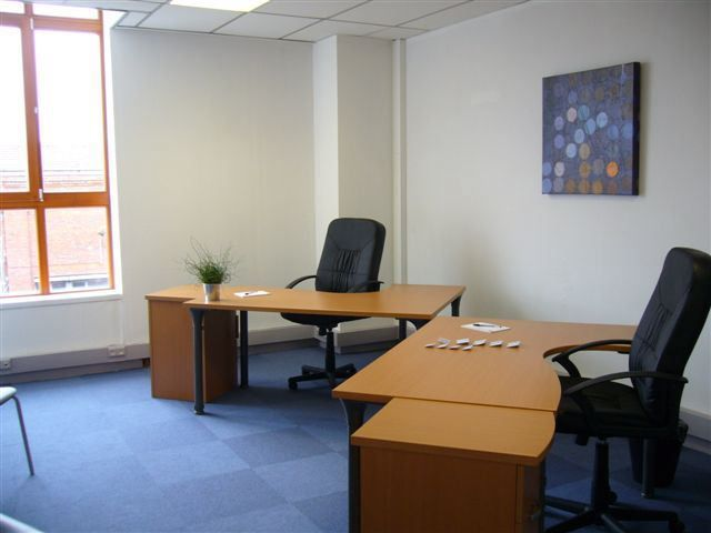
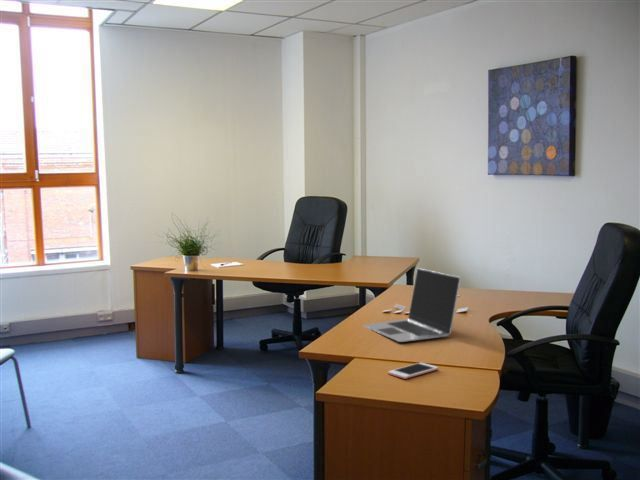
+ cell phone (413, 370)
+ laptop (411, 302)
